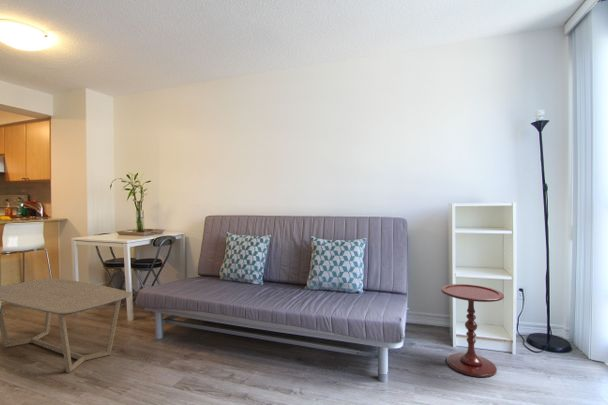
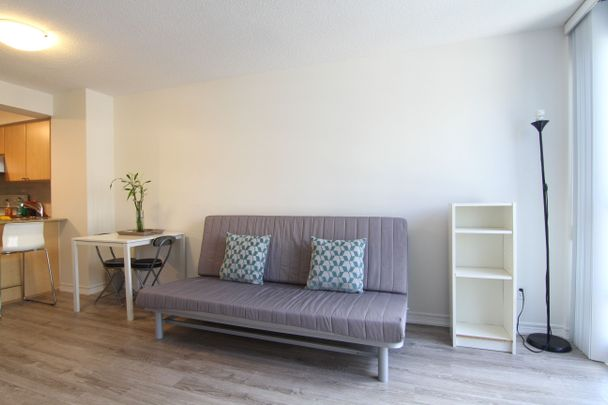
- side table (471, 328)
- coffee table (58, 319)
